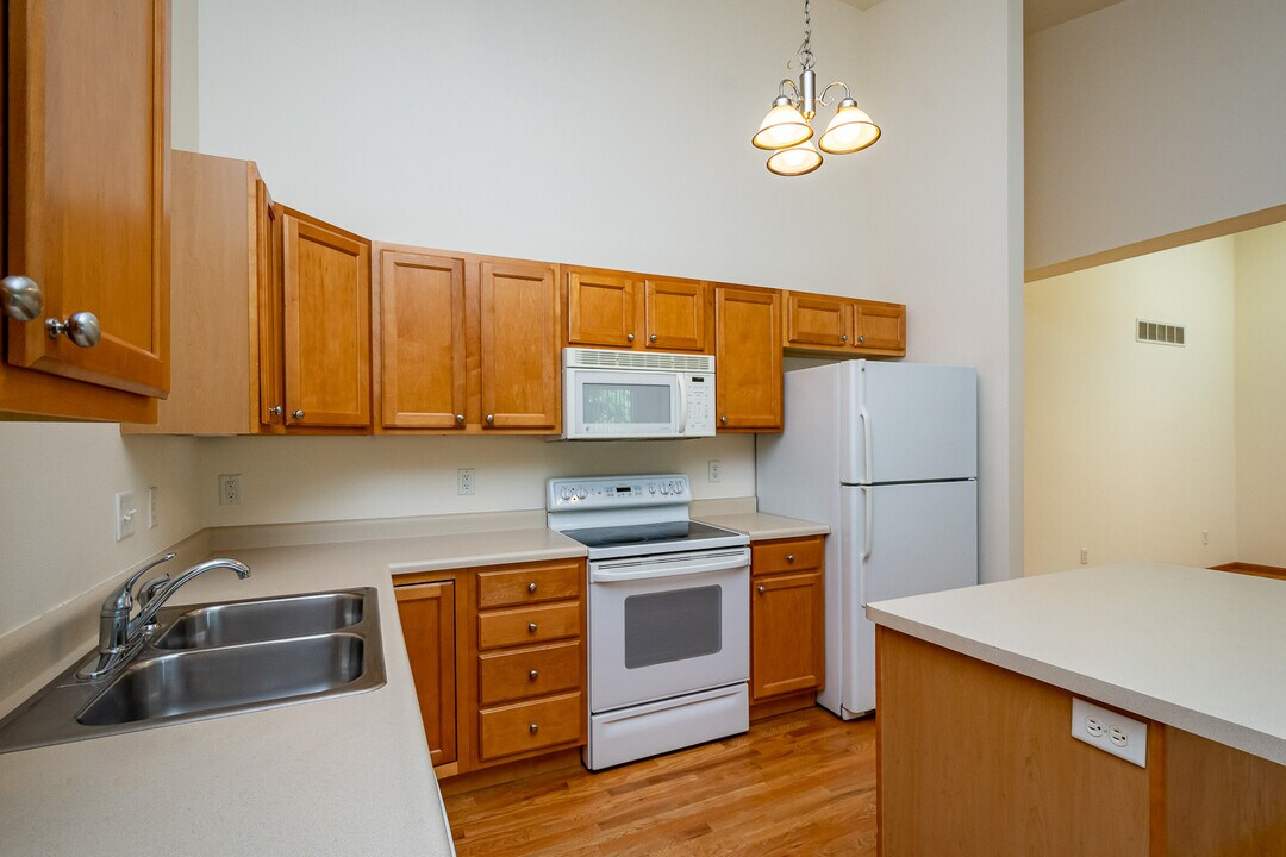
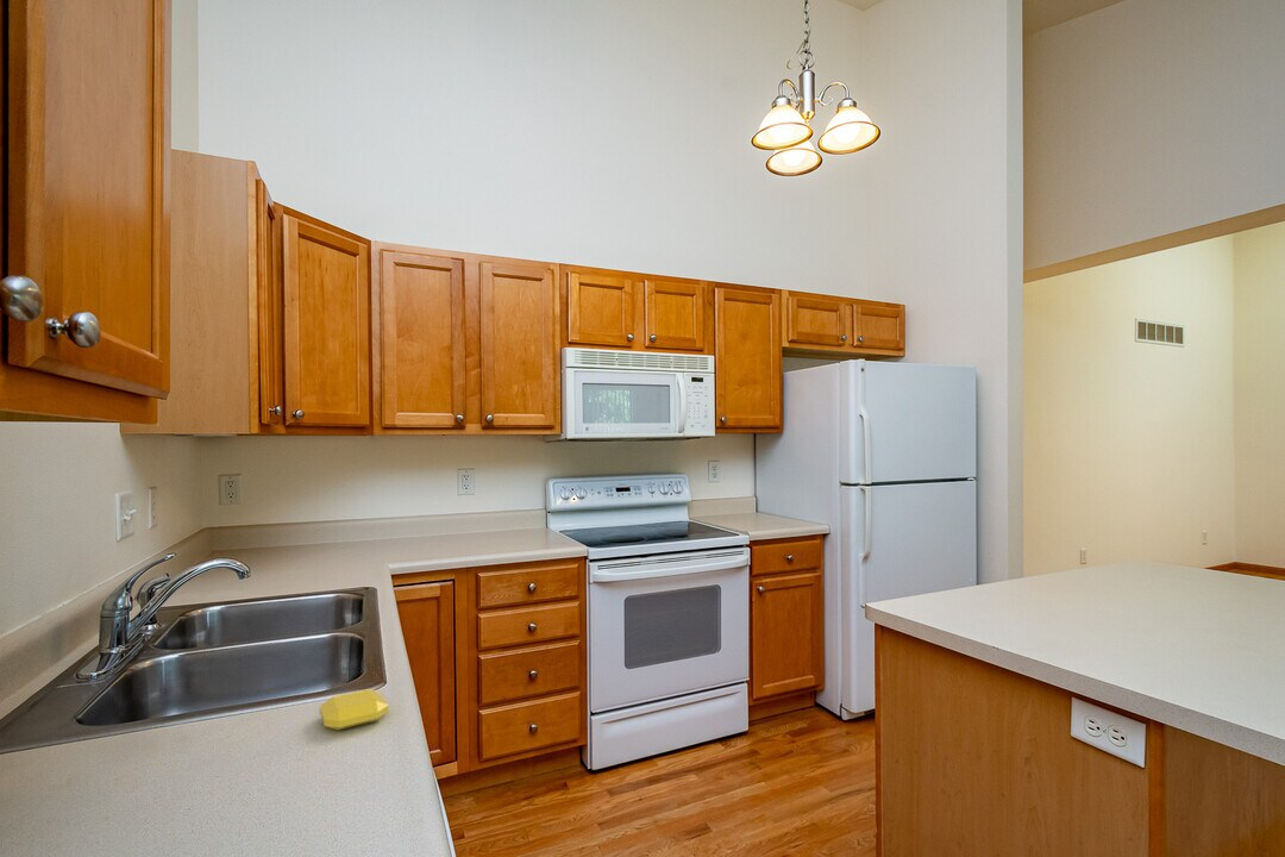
+ soap bar (353, 708)
